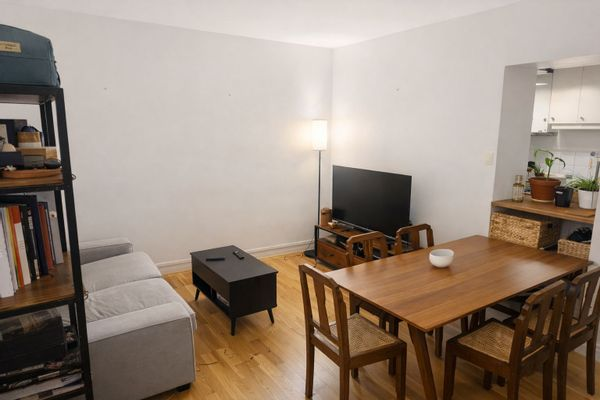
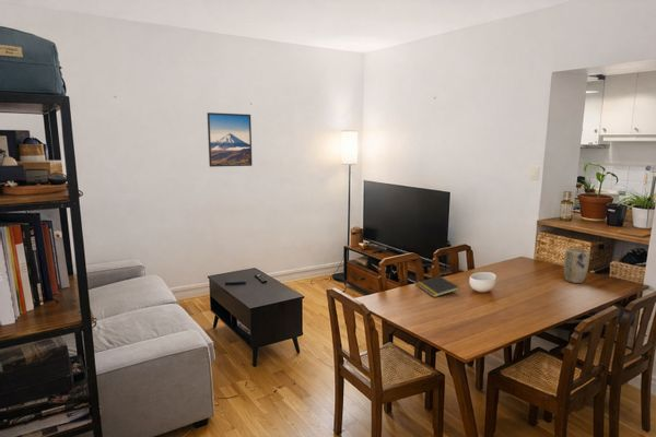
+ notepad (436, 285)
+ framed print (230, 140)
+ plant pot (575, 265)
